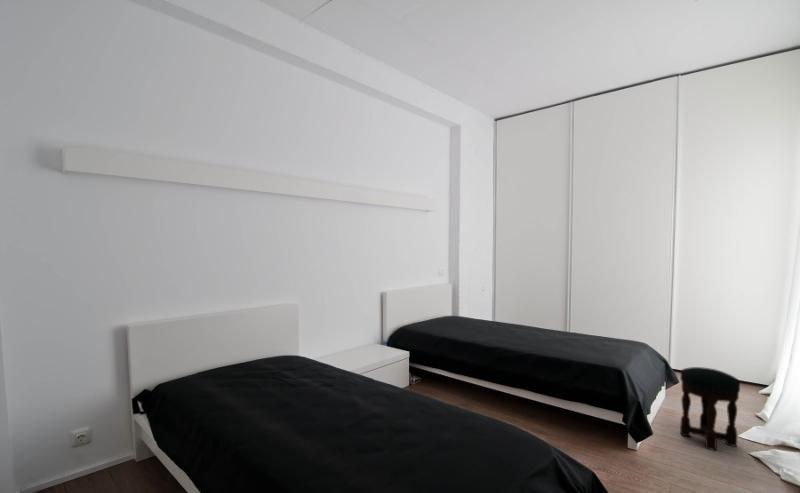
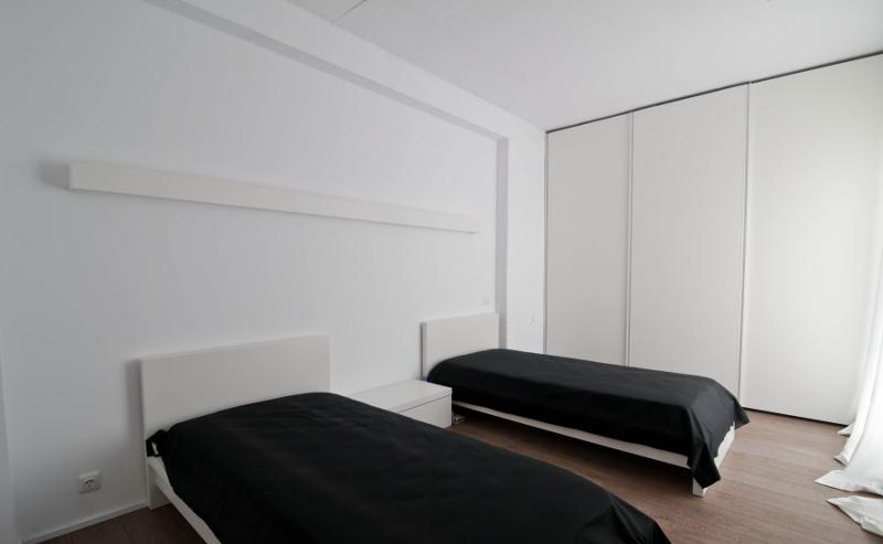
- stool (708, 405)
